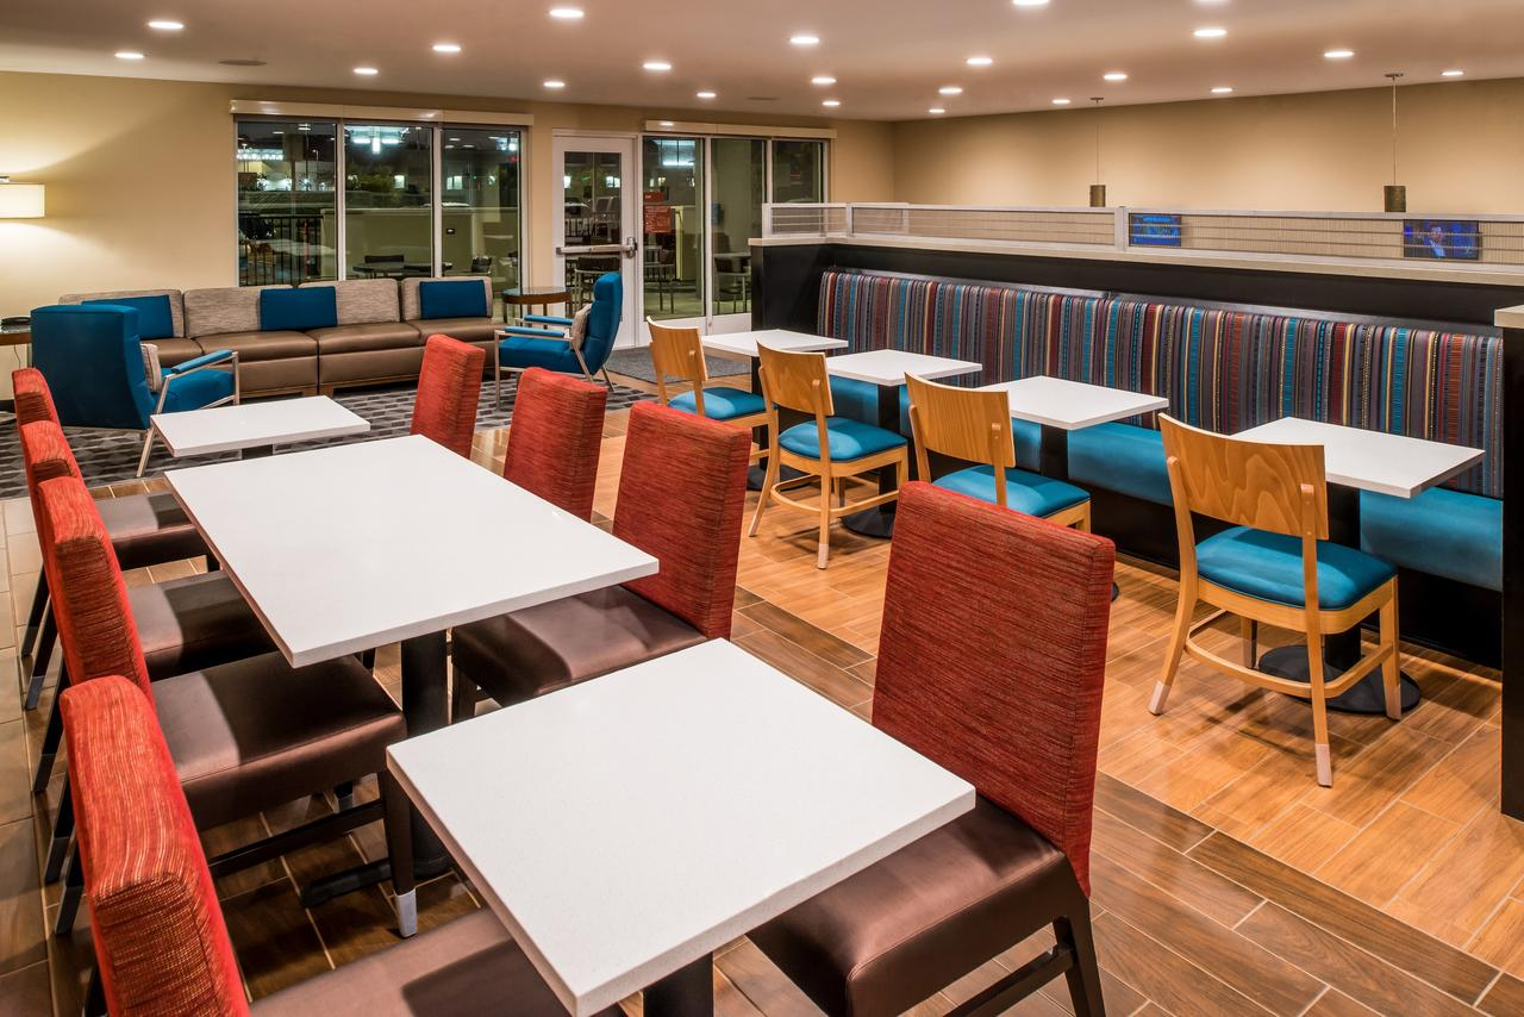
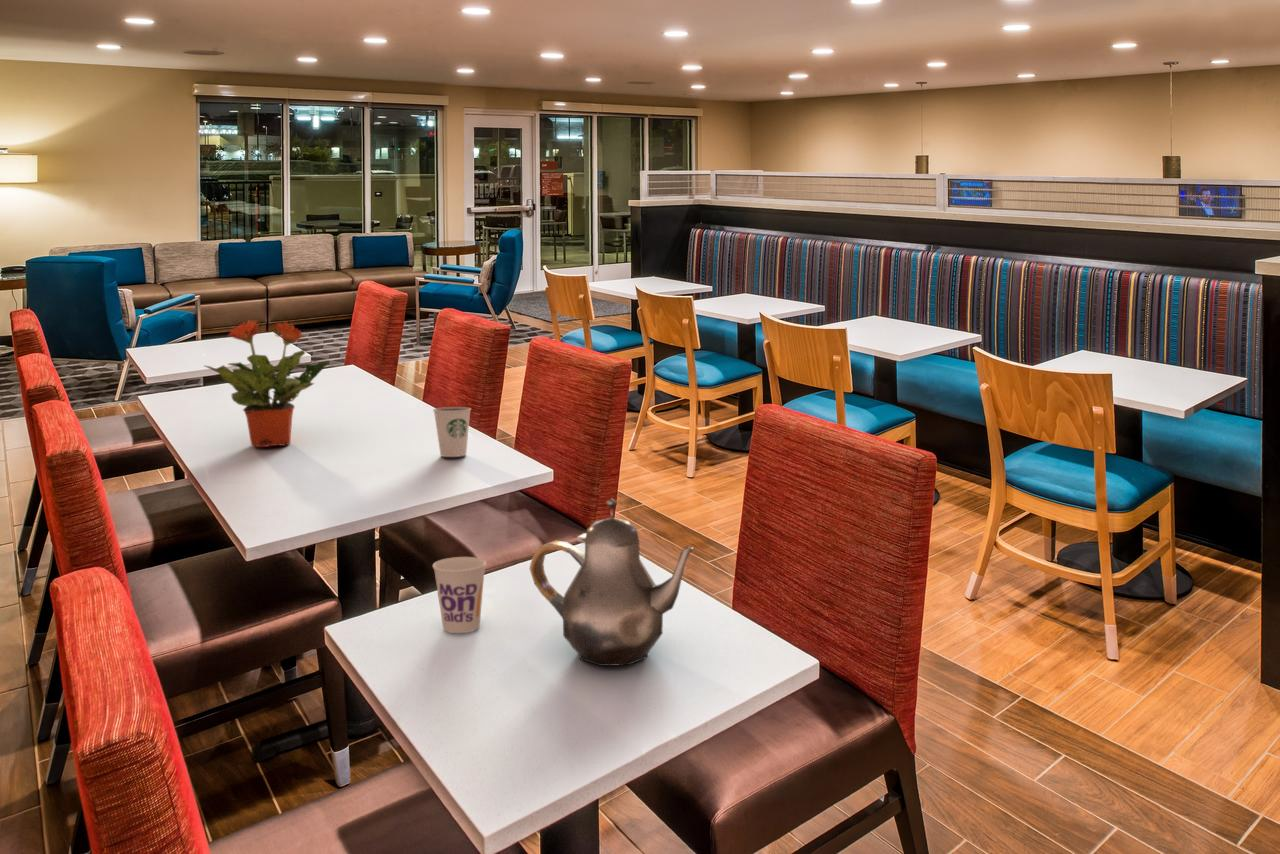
+ cup (460, 595)
+ teapot (611, 576)
+ potted plant (270, 382)
+ dixie cup (452, 432)
